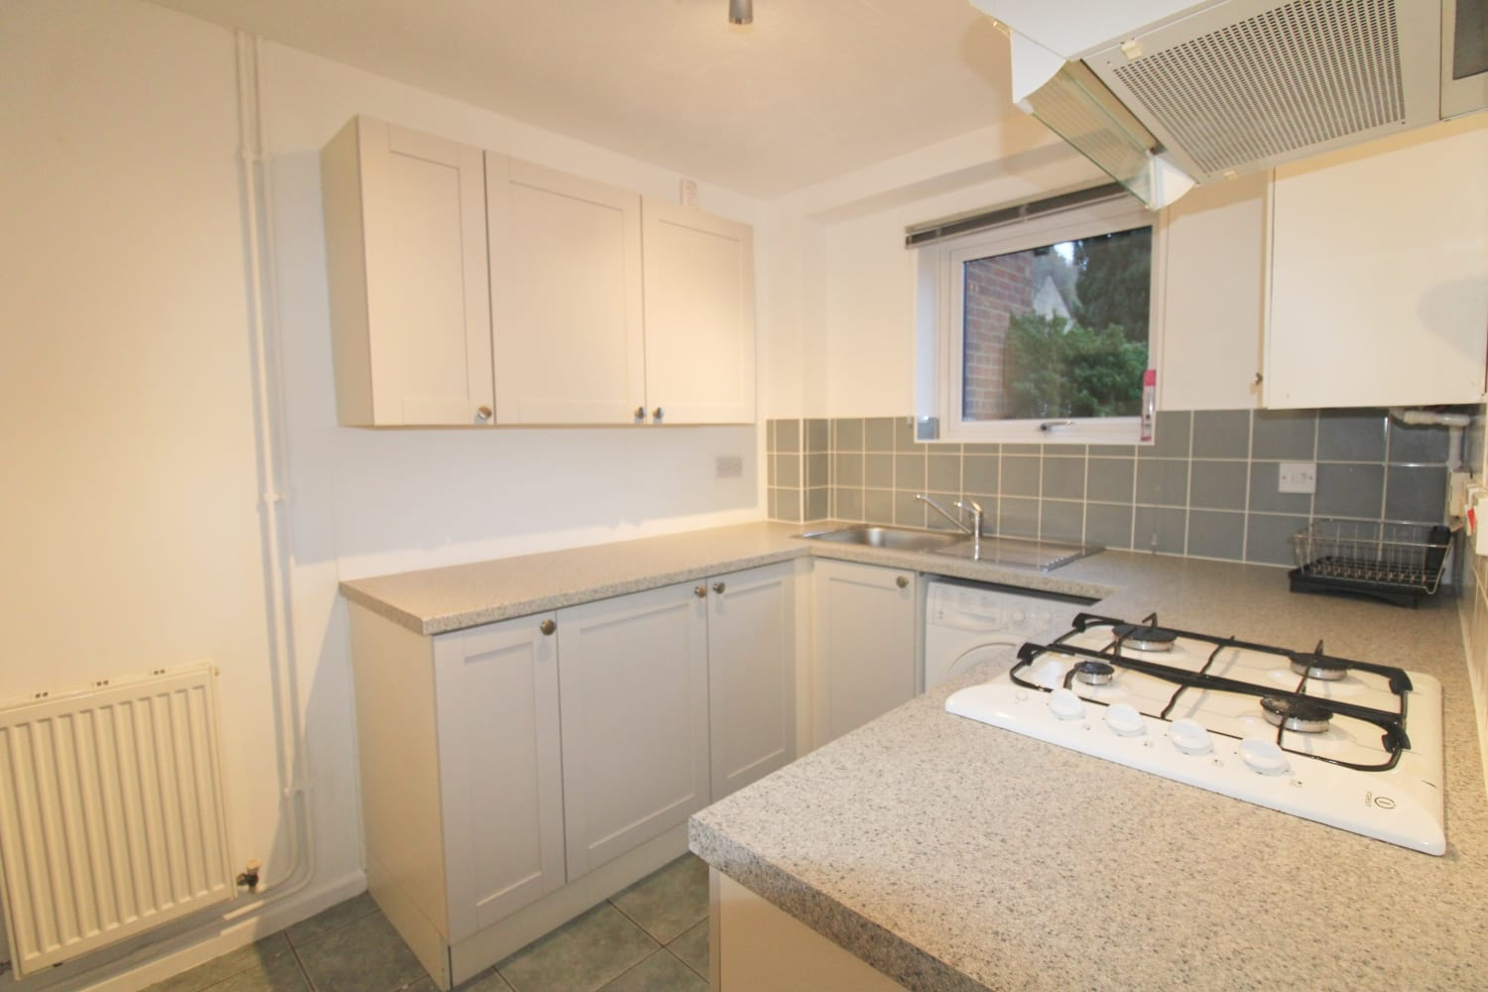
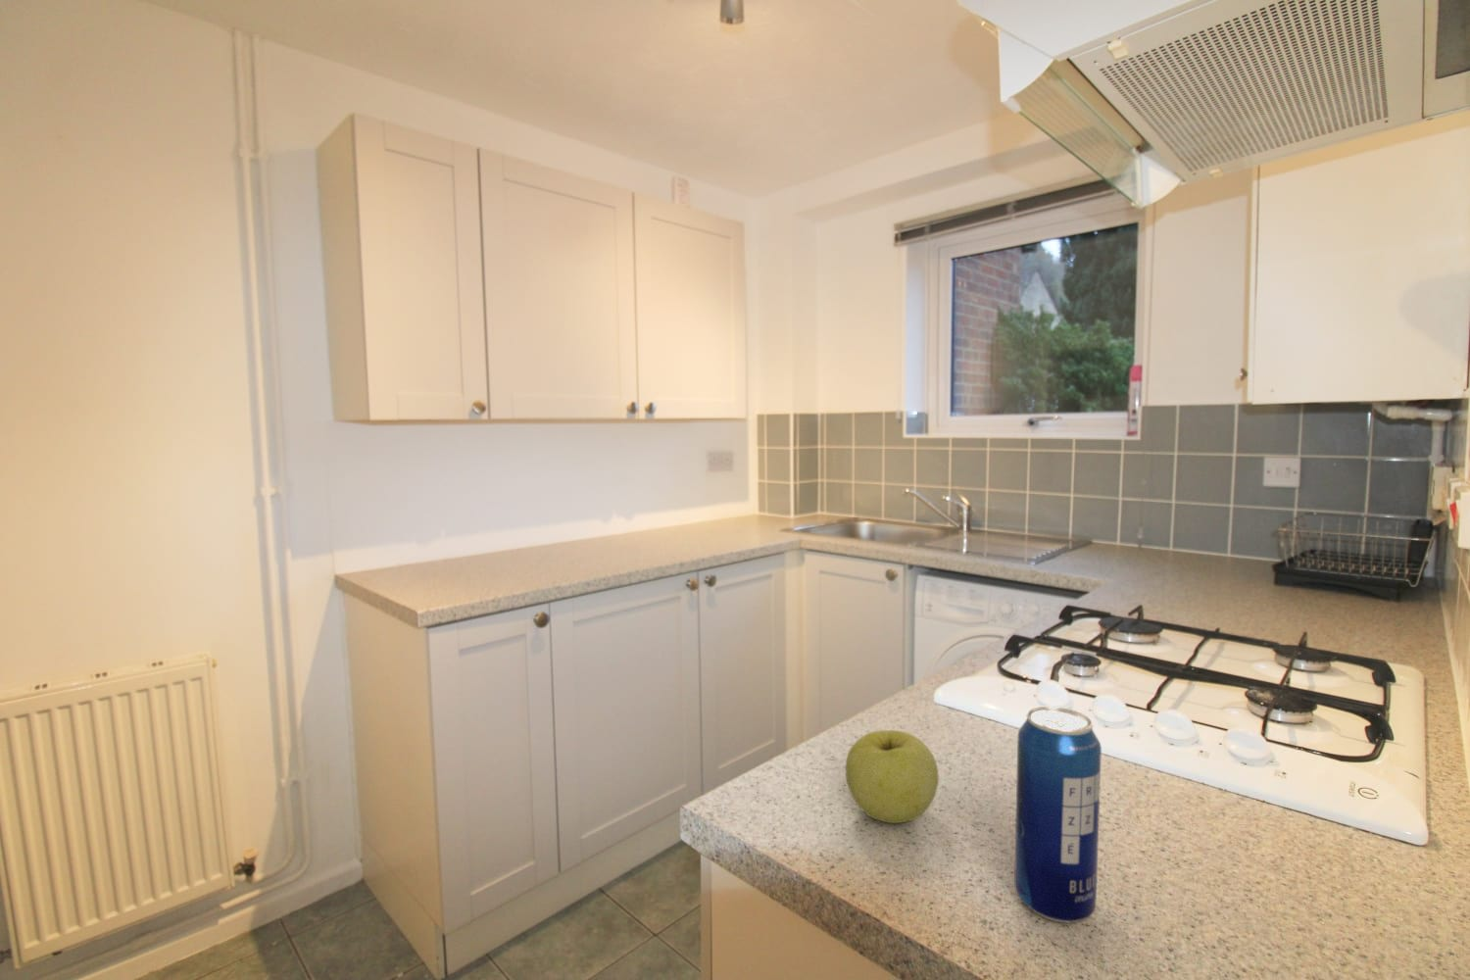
+ apple (890, 777)
+ beverage can (1057, 810)
